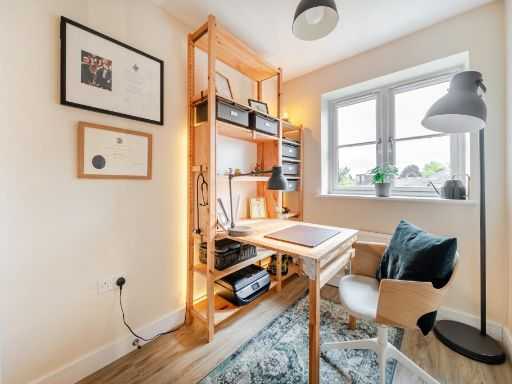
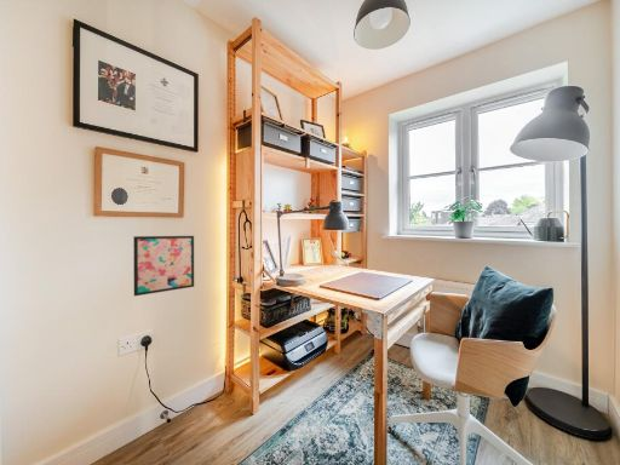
+ wall art (166, 263)
